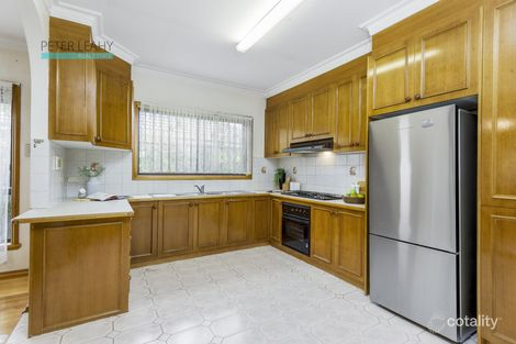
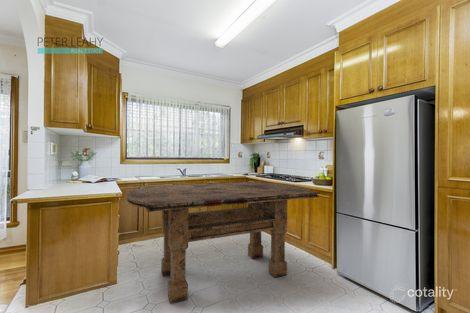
+ dining table (223, 231)
